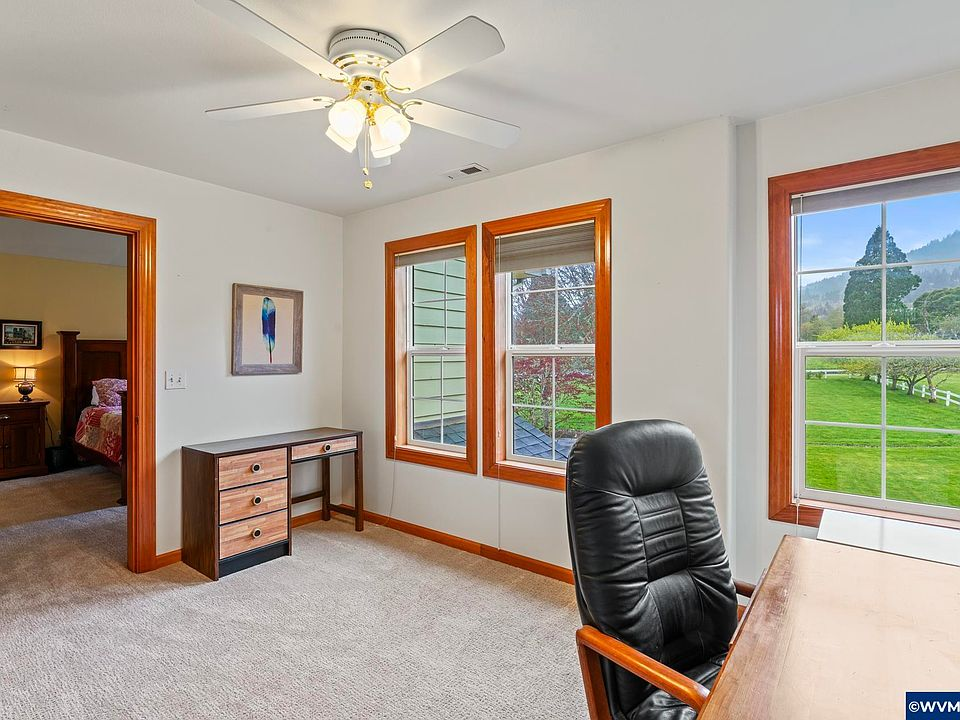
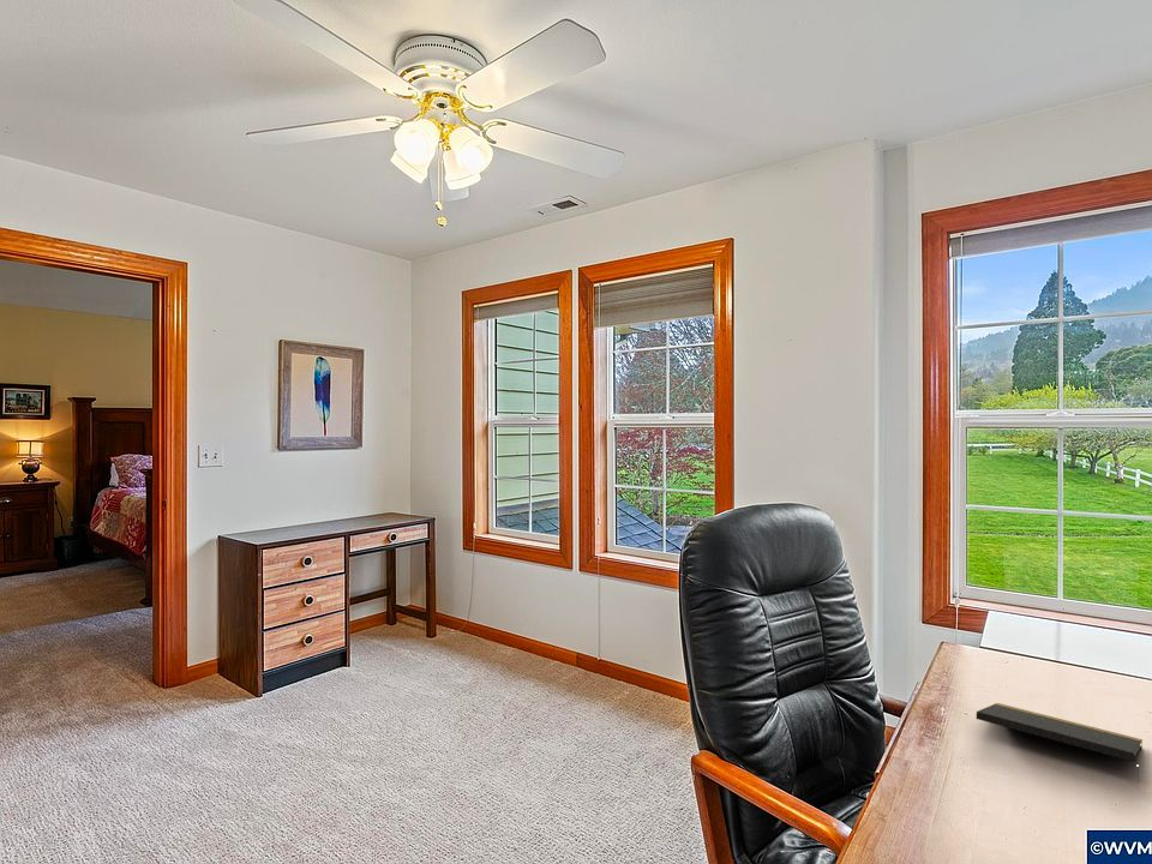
+ notepad (1057, 728)
